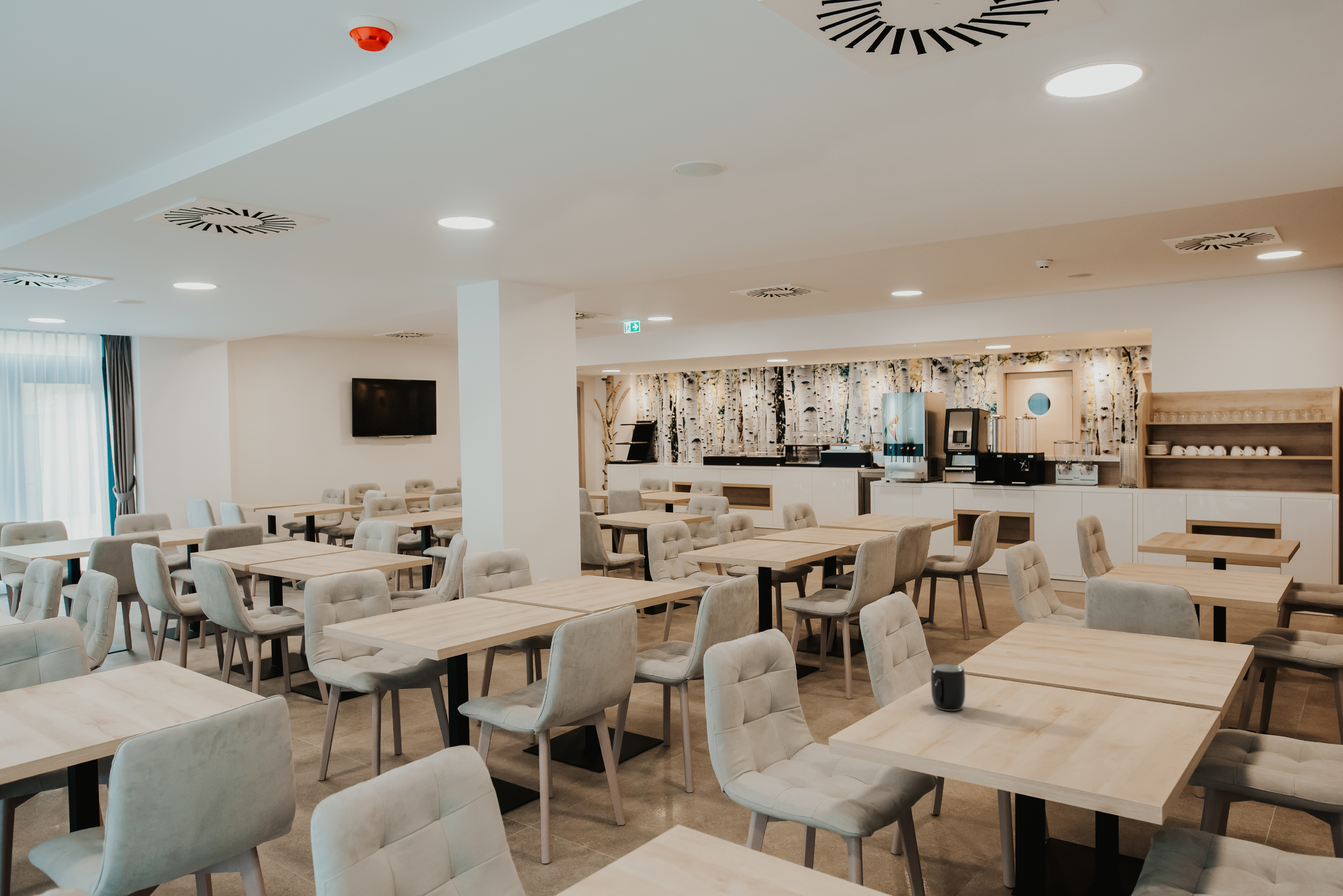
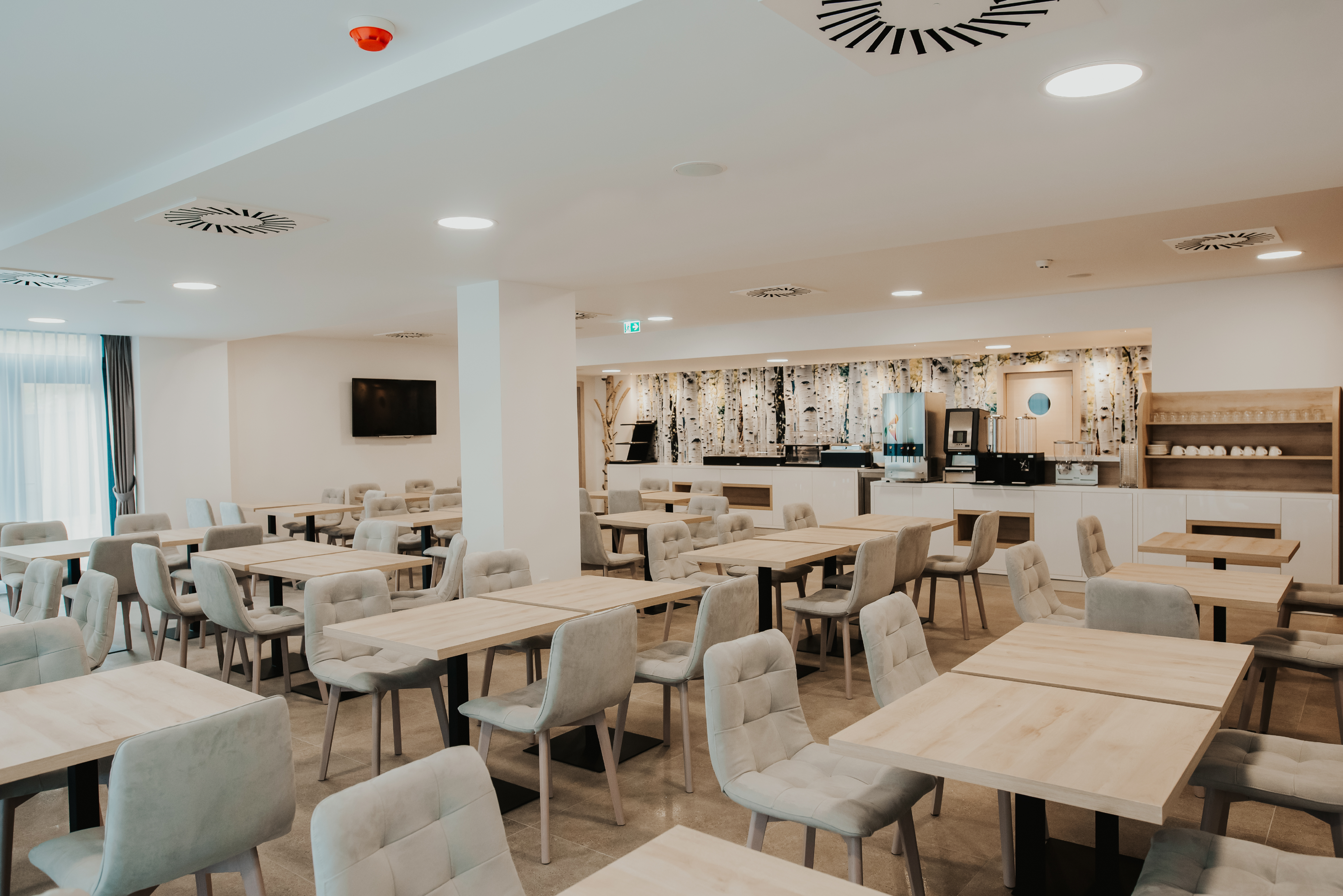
- mug (946, 689)
